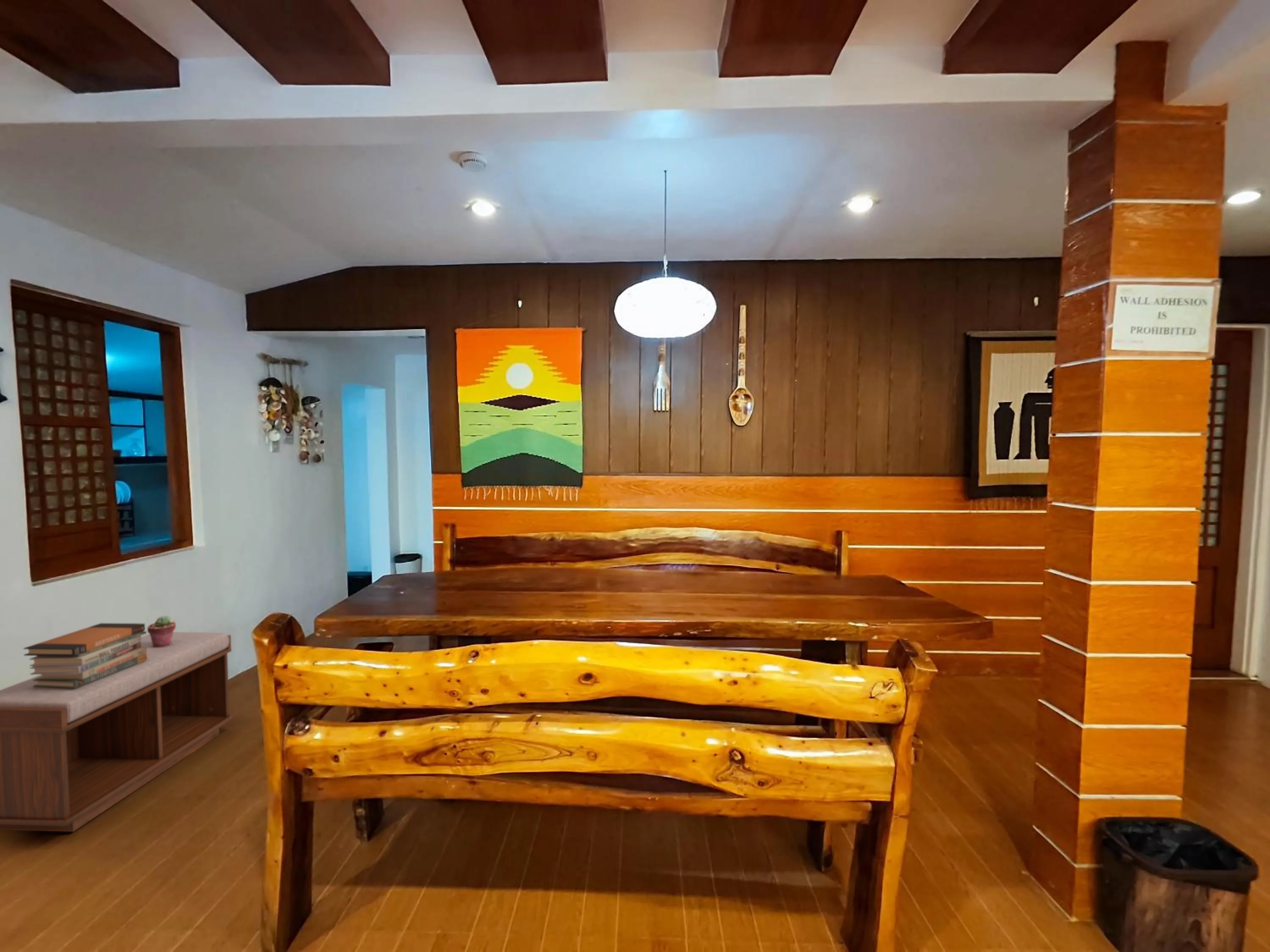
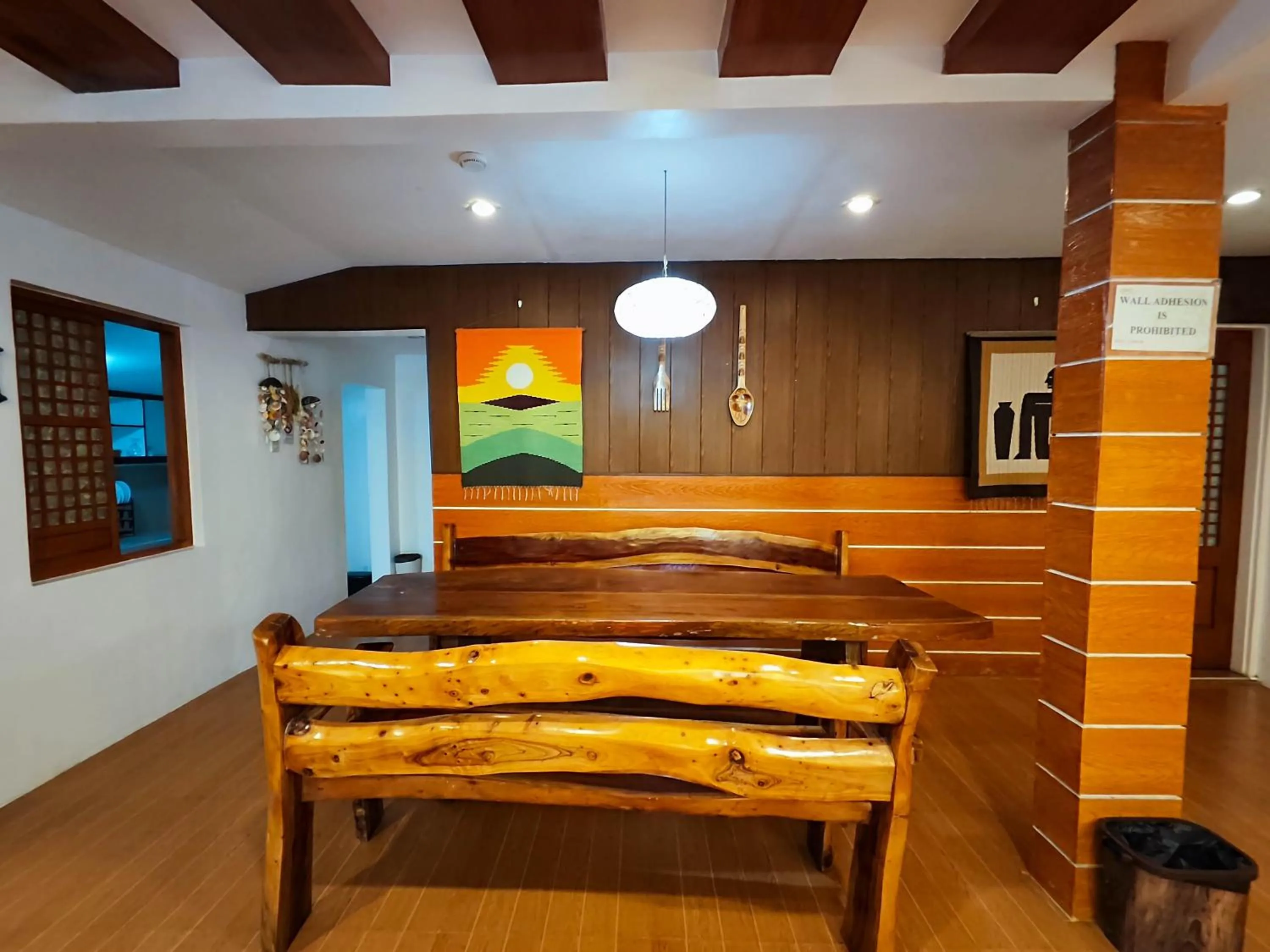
- book stack (90, 654)
- bench (119, 717)
- potted succulent (162, 630)
